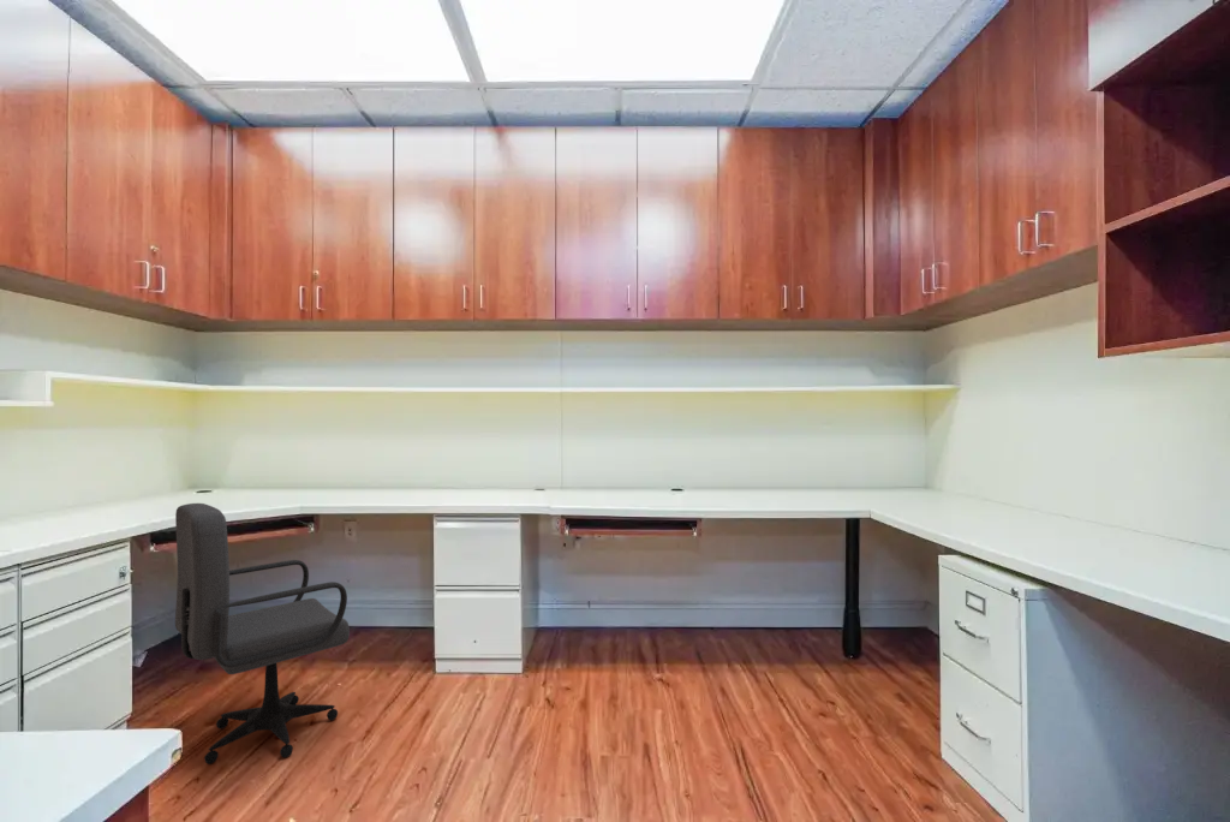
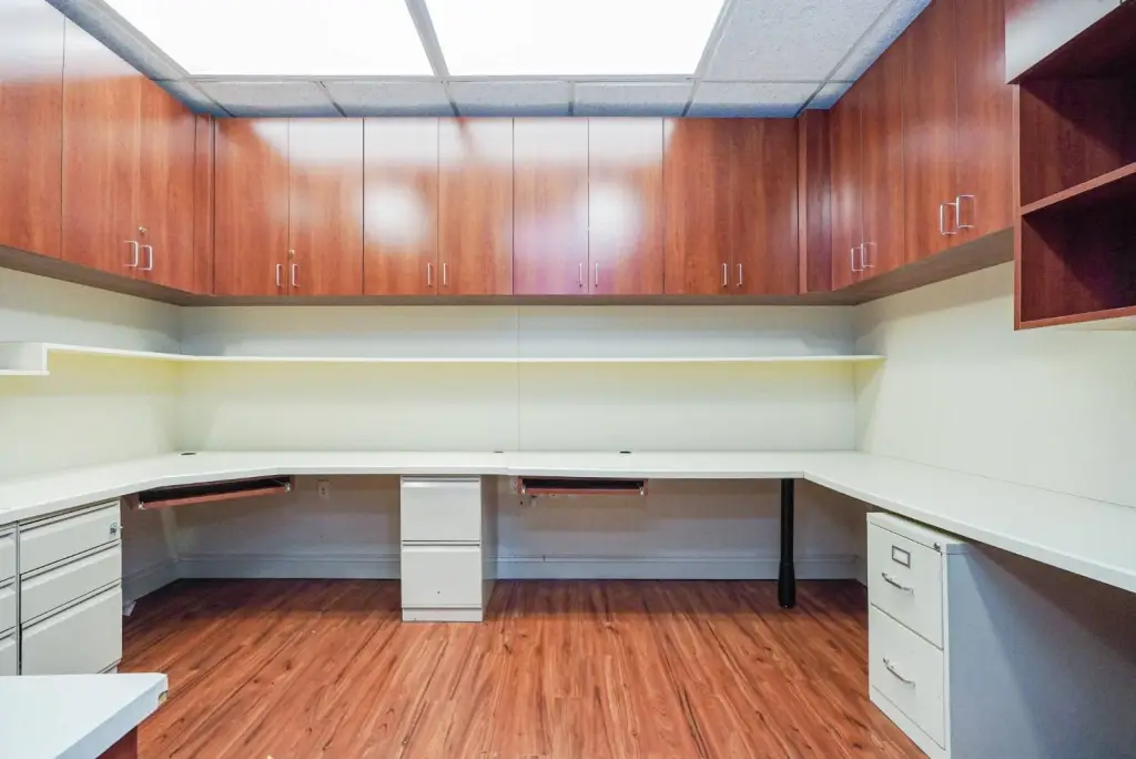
- office chair (267, 618)
